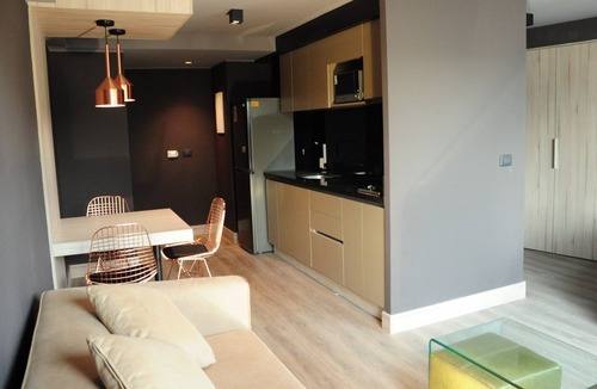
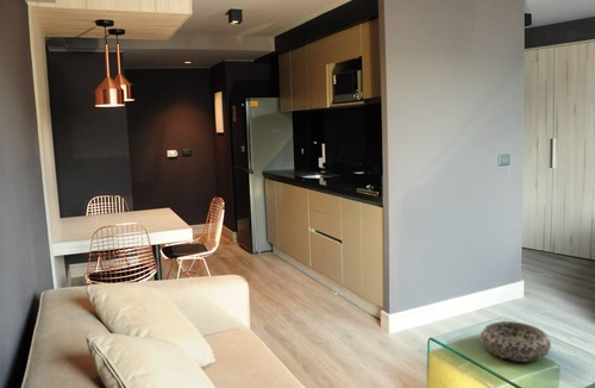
+ decorative bowl (514, 340)
